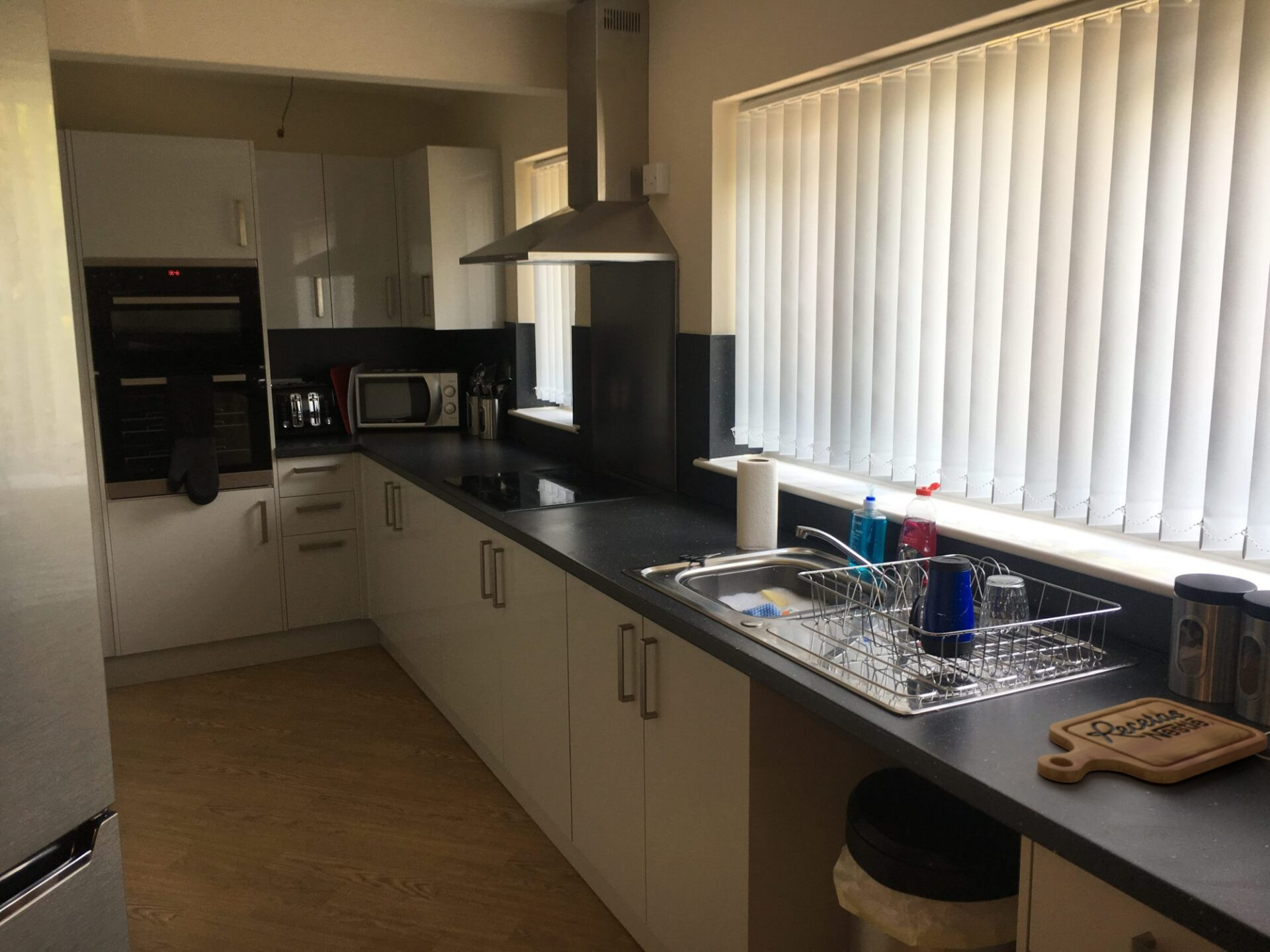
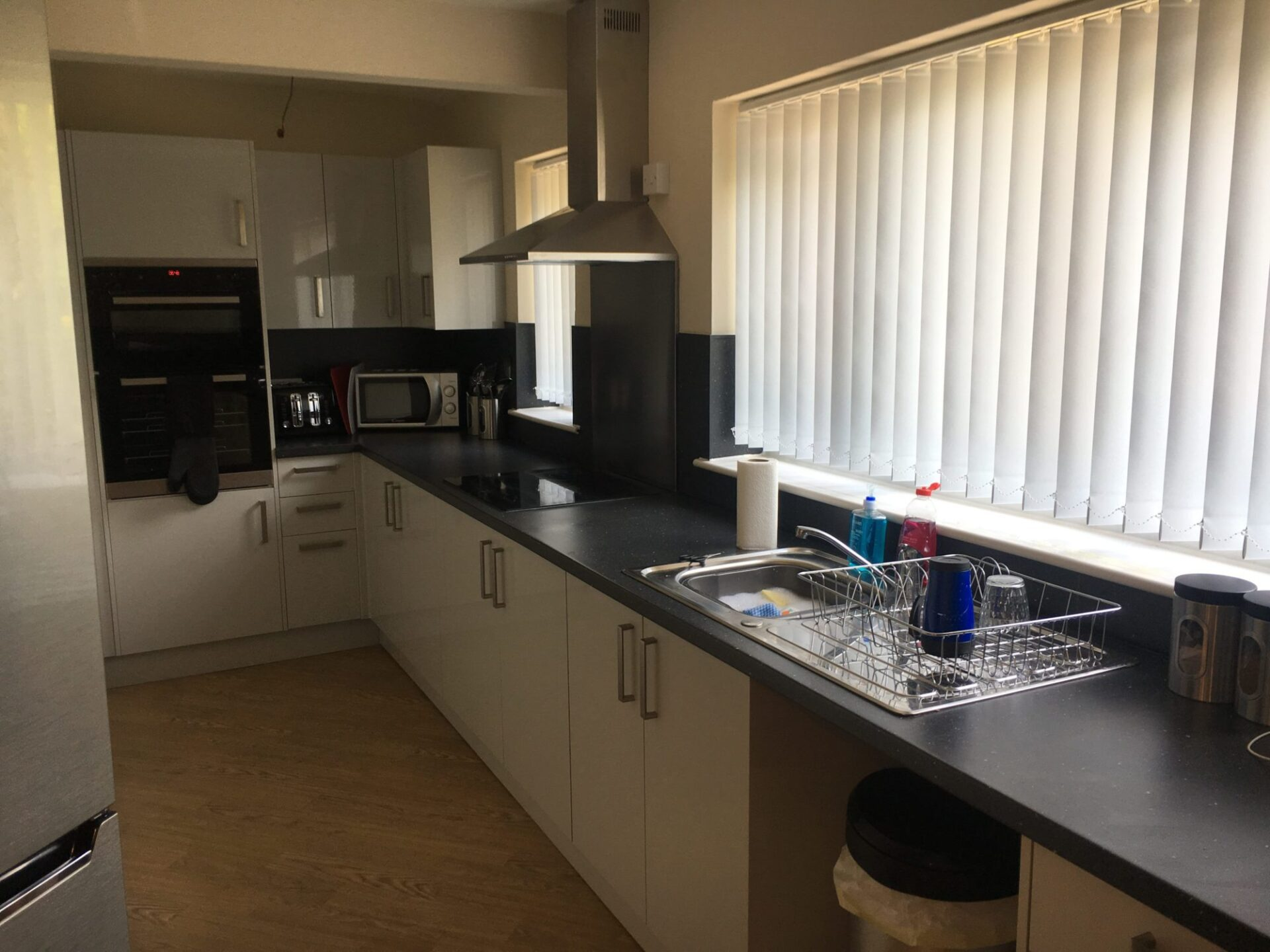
- cutting board (1134, 744)
